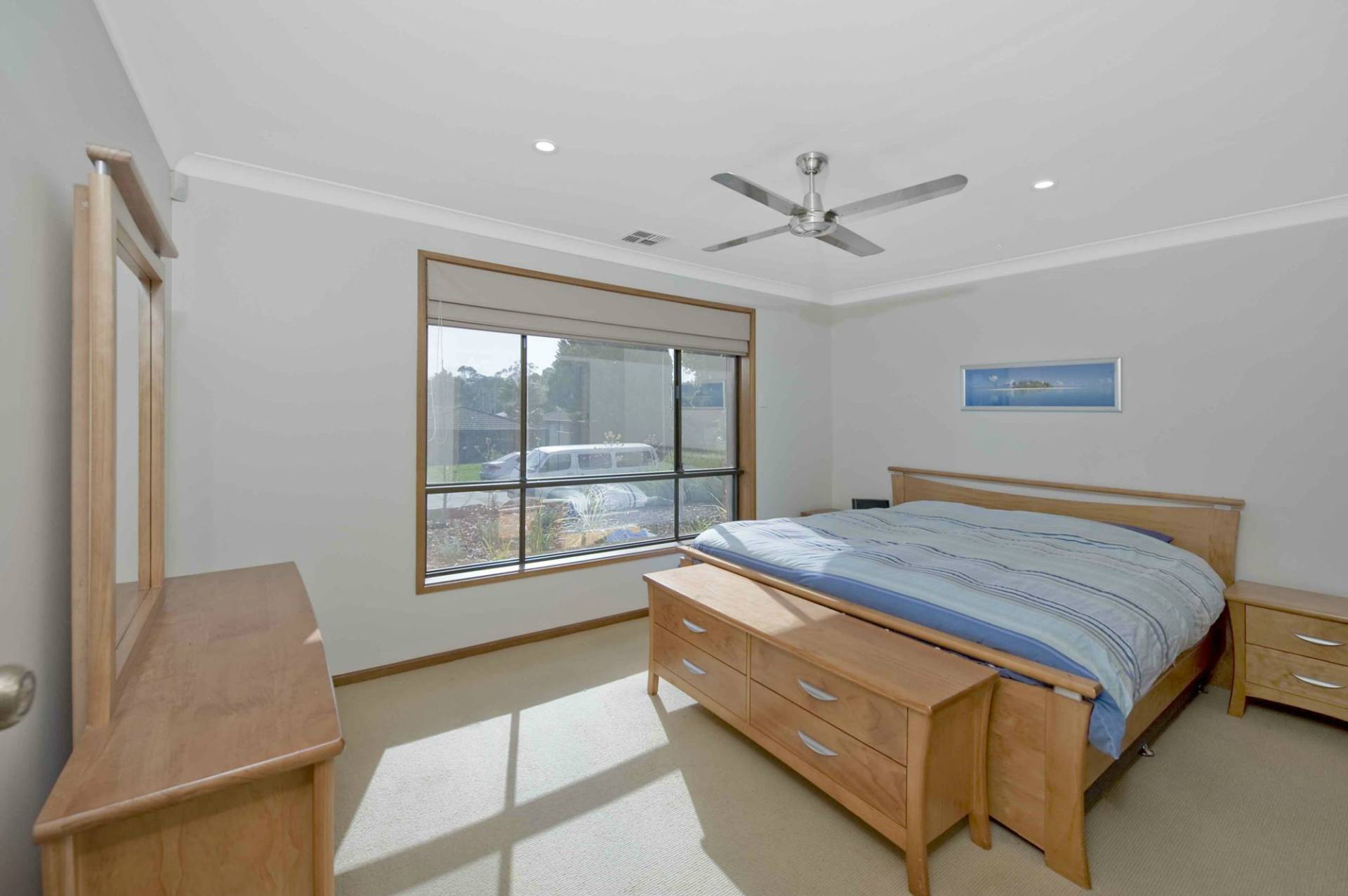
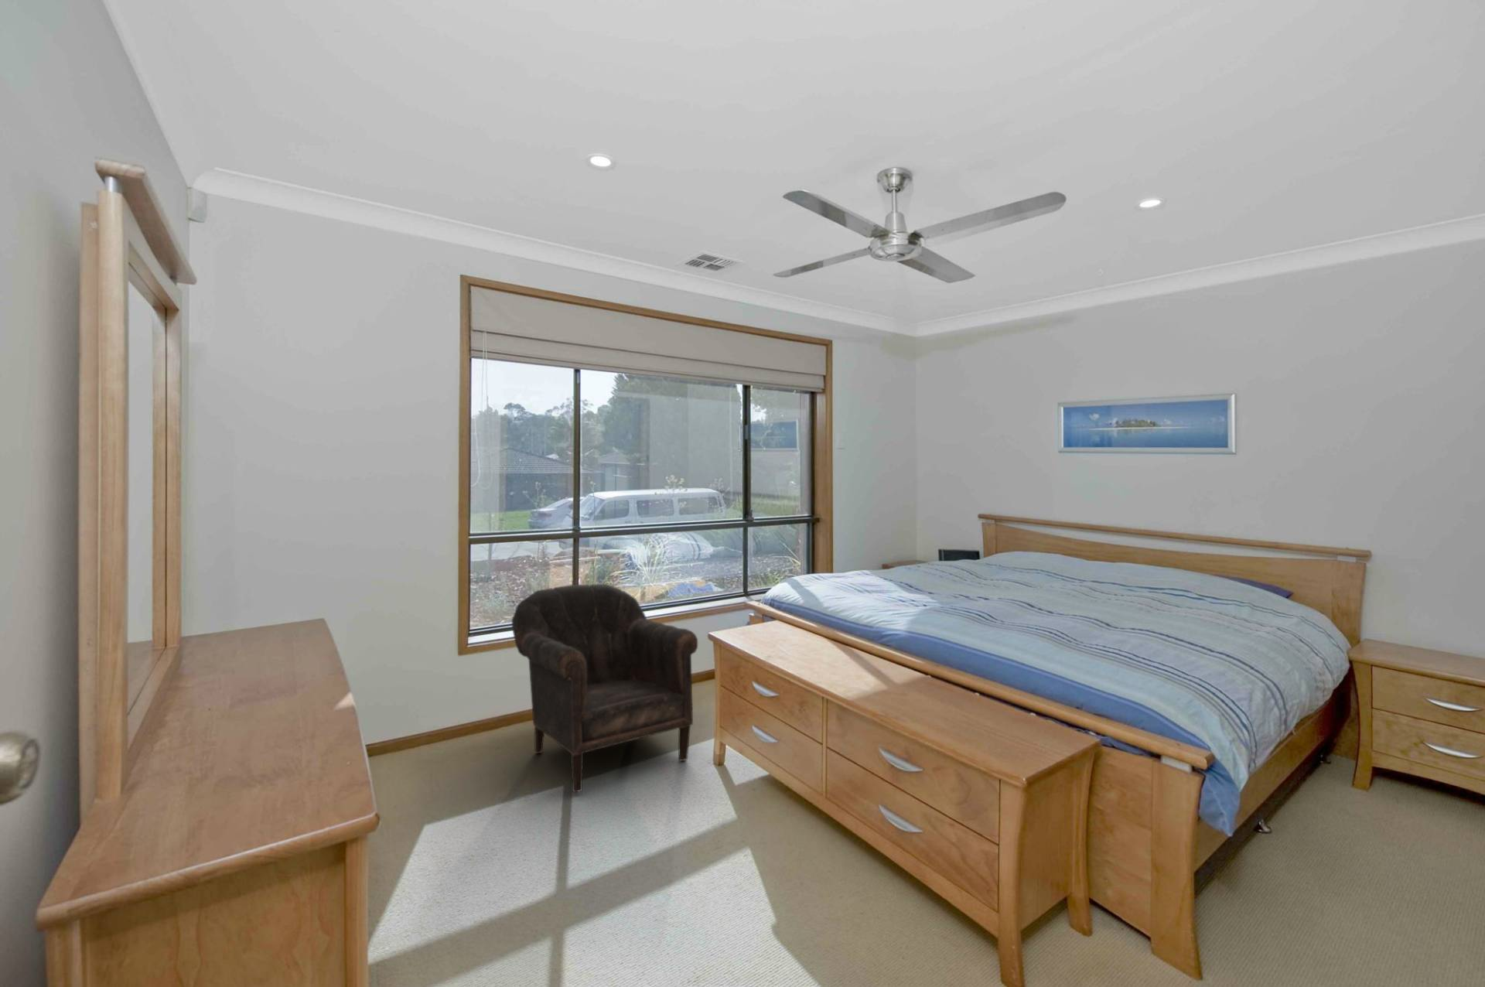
+ armchair (597, 669)
